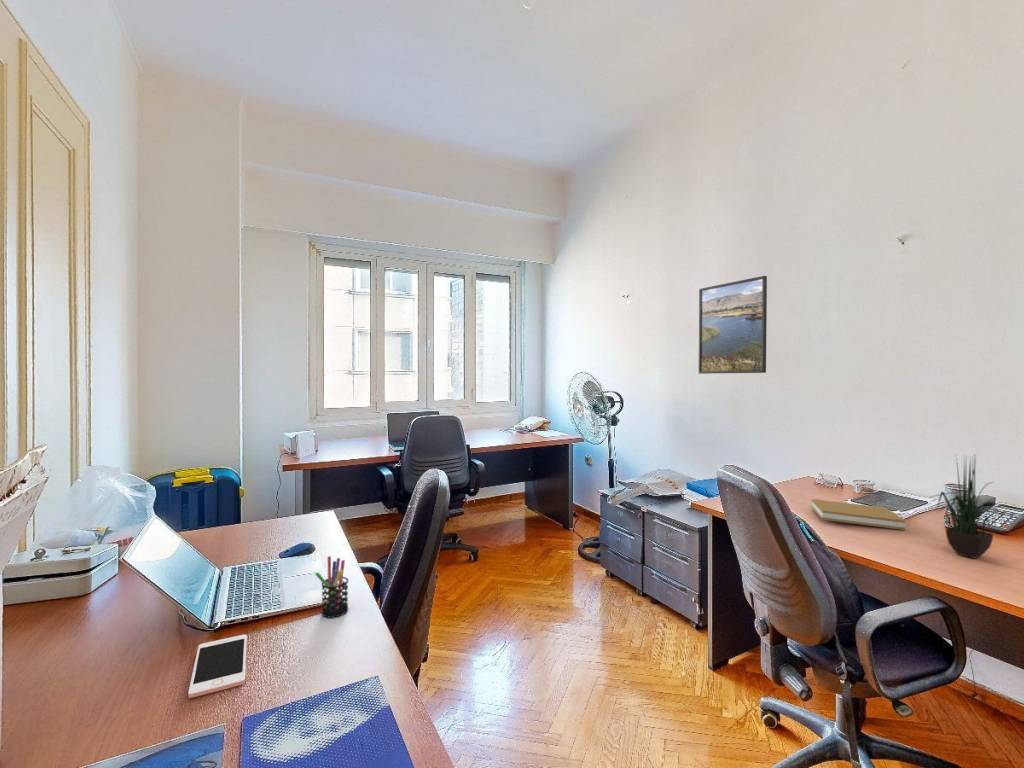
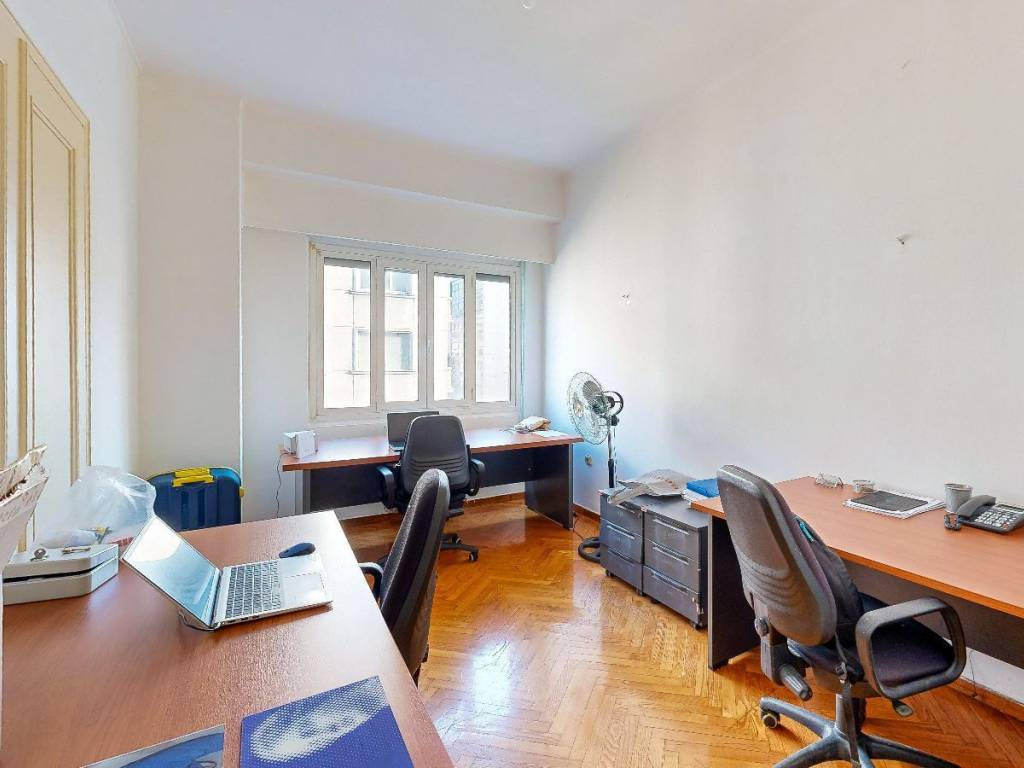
- cell phone (220, 662)
- pen holder (331, 586)
- potted plant (964, 498)
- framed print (730, 328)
- book (854, 513)
